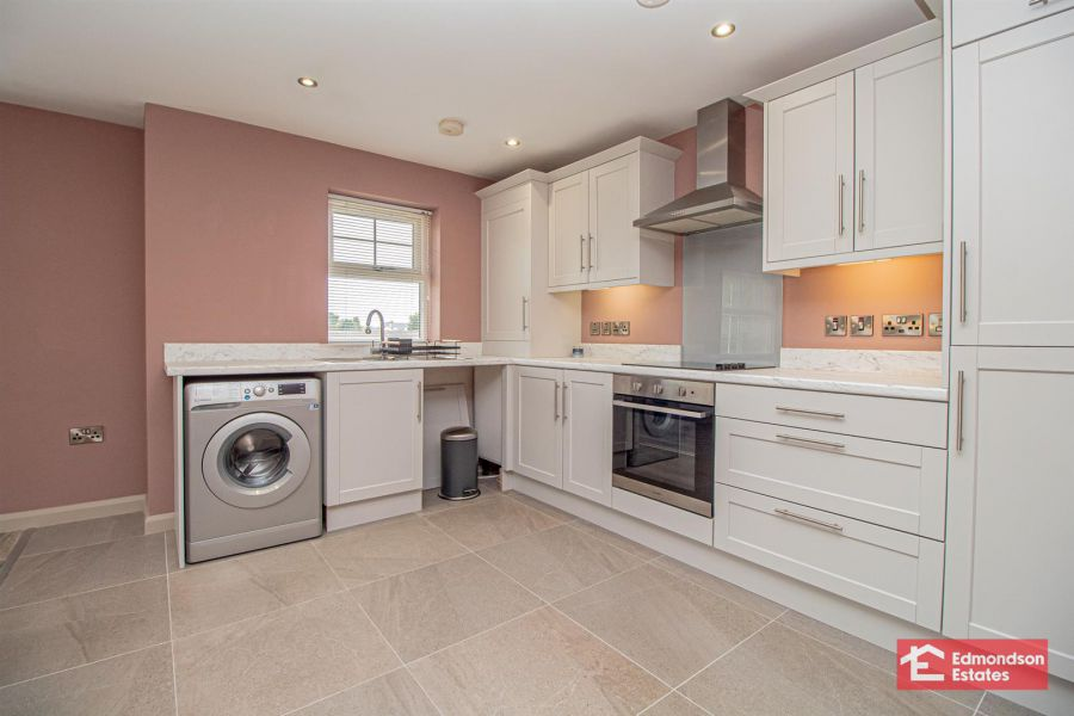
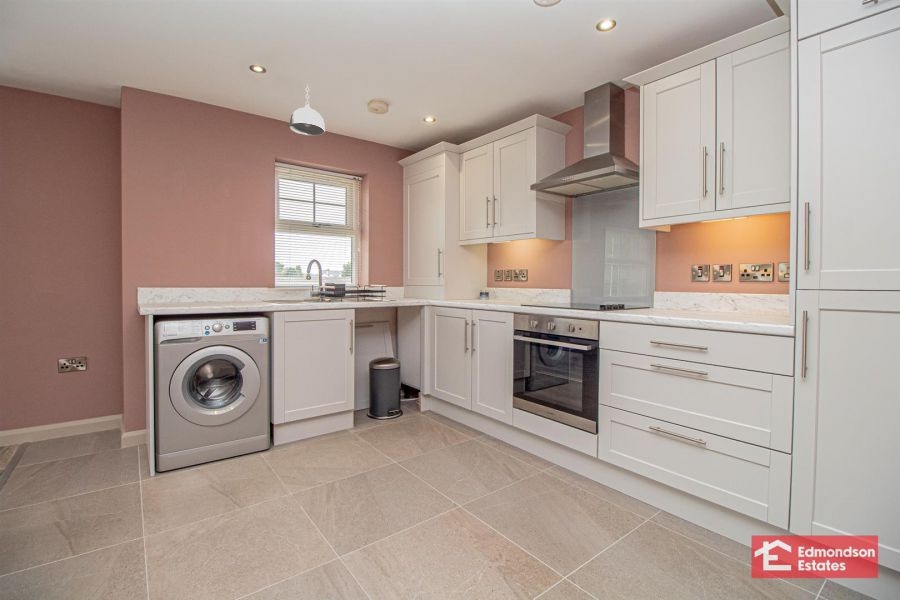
+ pendant light (307, 106)
